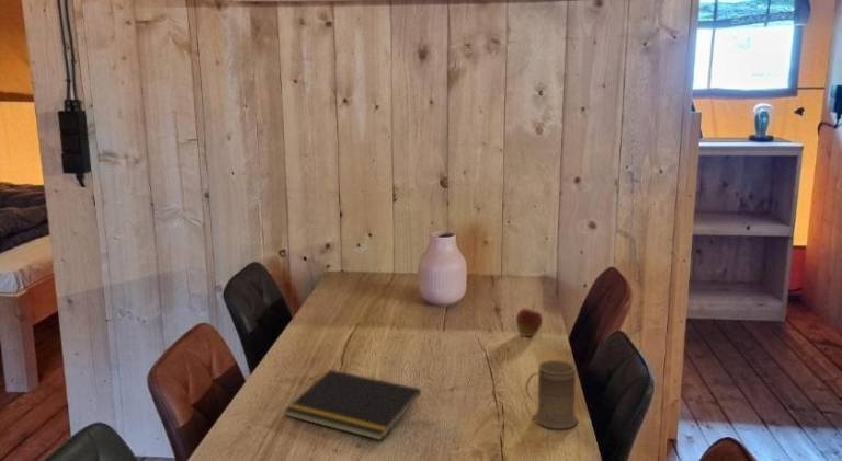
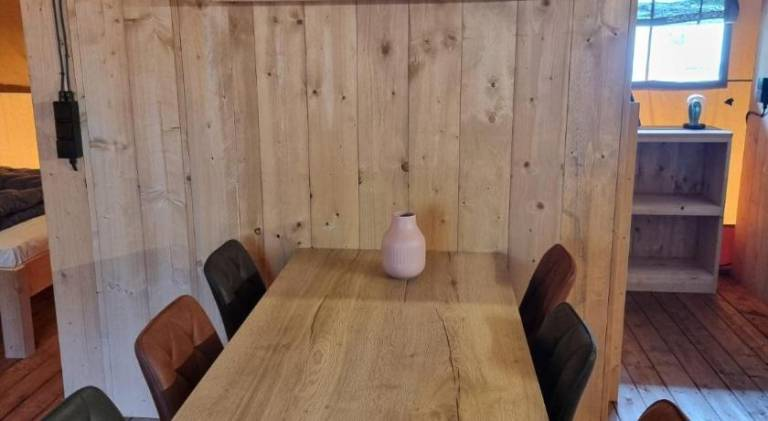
- fruit (528, 320)
- mug (550, 394)
- notepad (353, 402)
